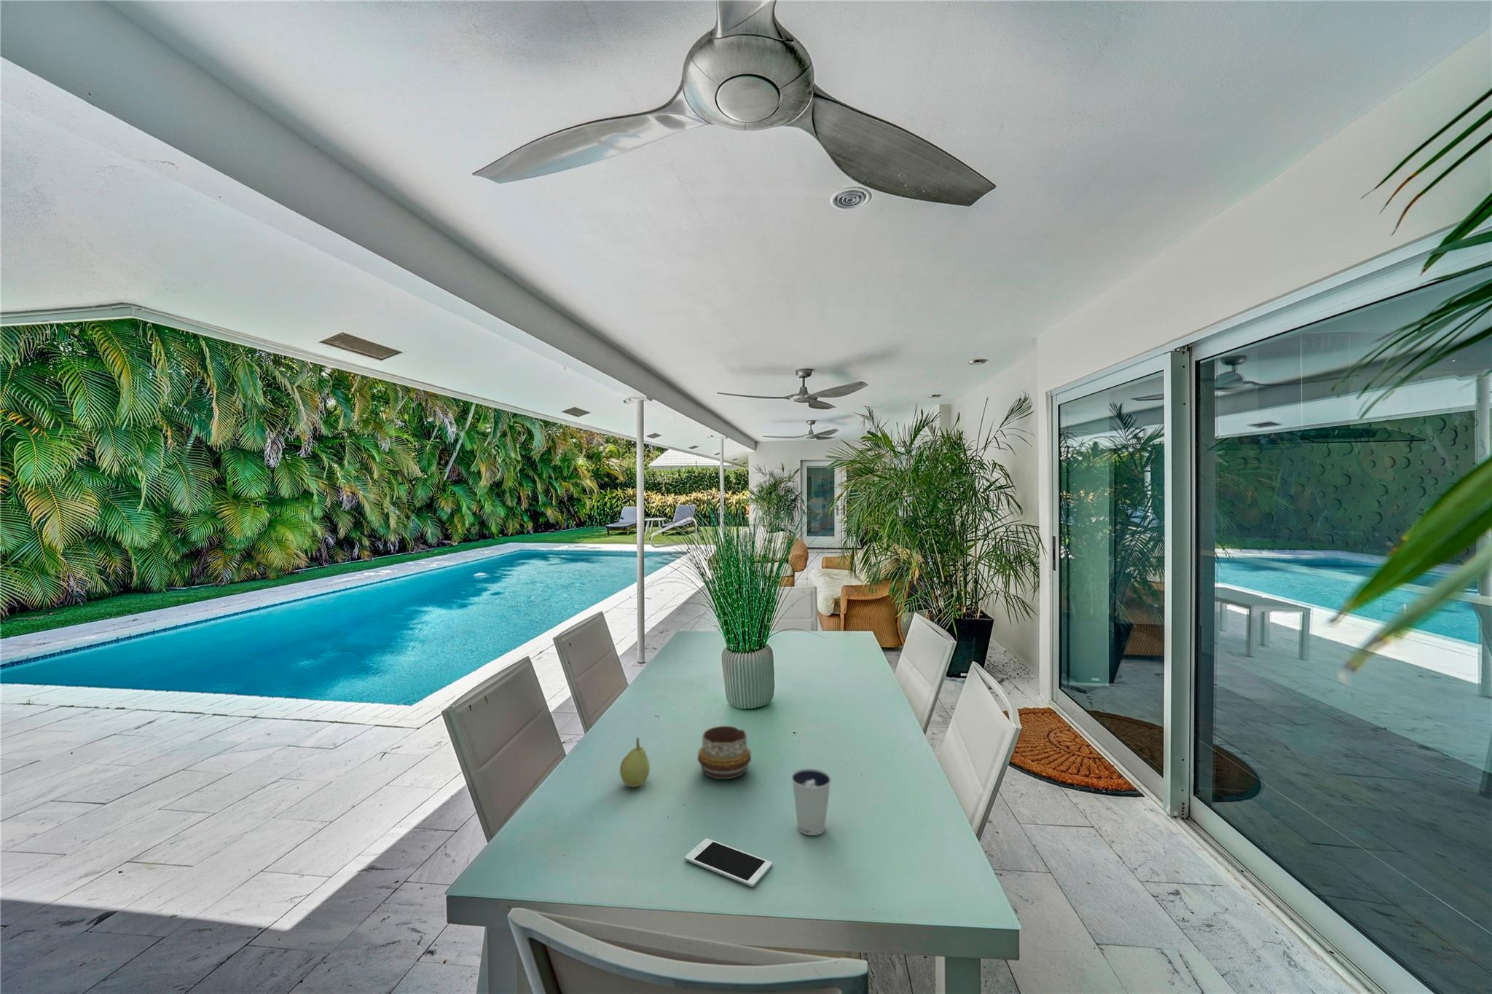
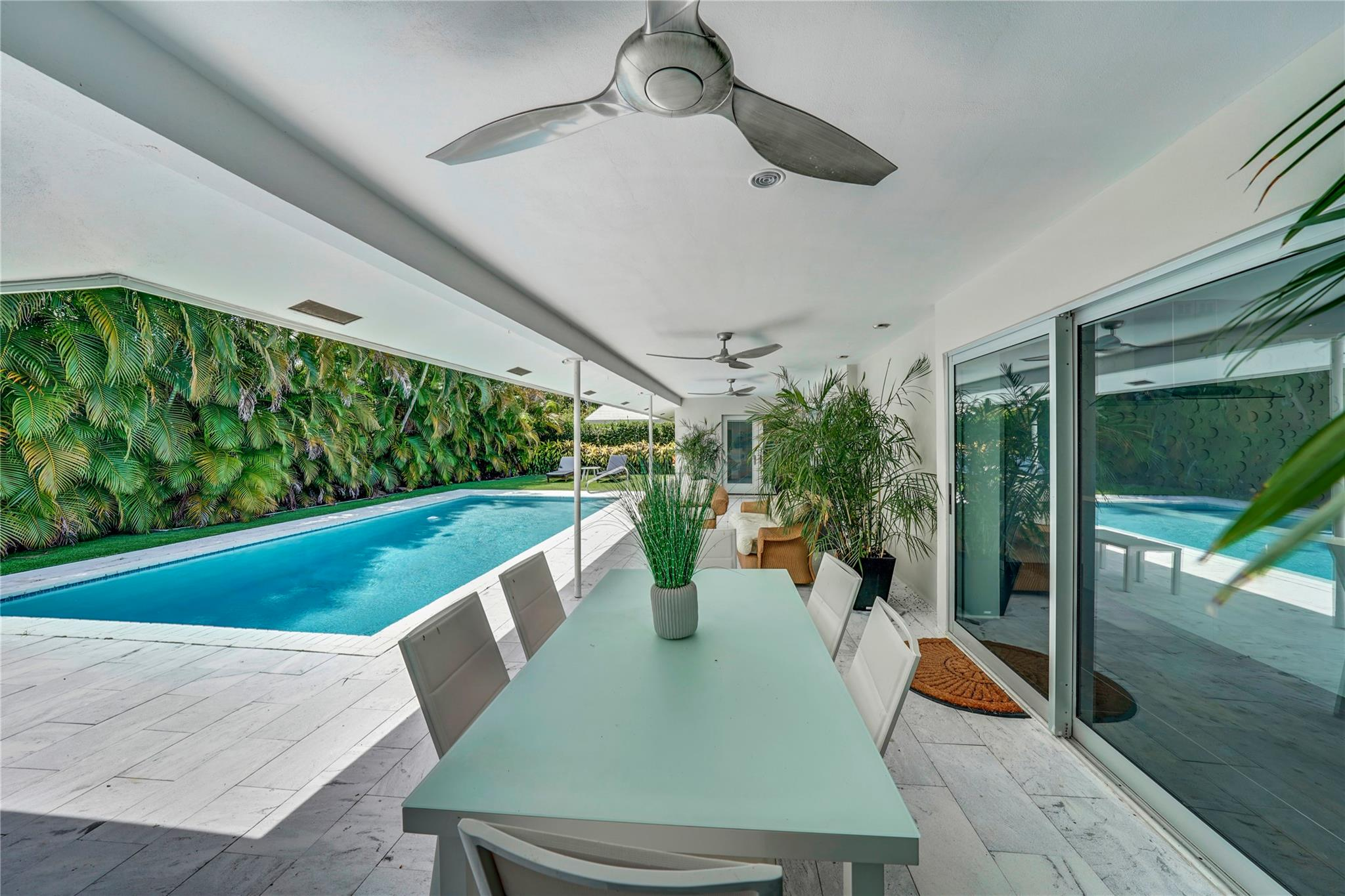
- fruit (635, 760)
- dixie cup (811, 802)
- decorative bowl (724, 752)
- cell phone (728, 861)
